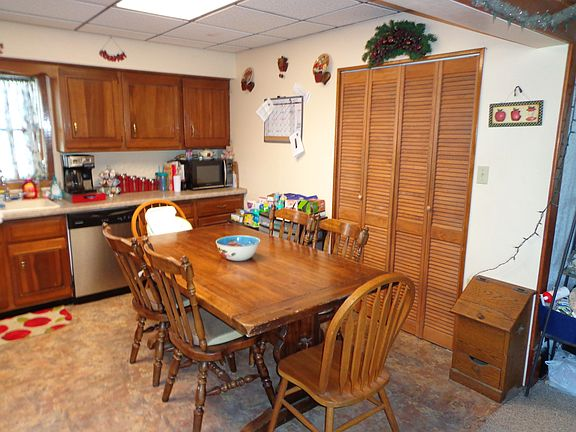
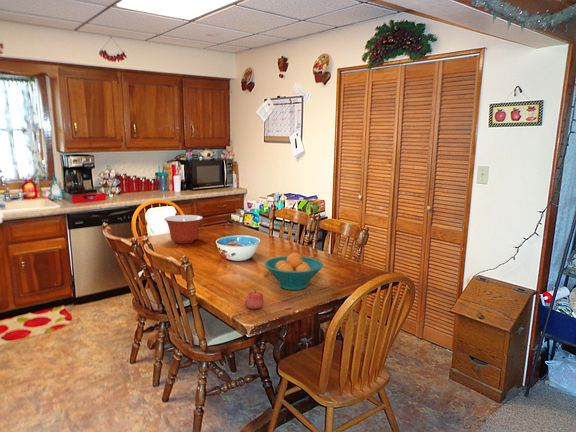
+ apple (254, 299)
+ fruit bowl (293, 269)
+ mixing bowl (184, 229)
